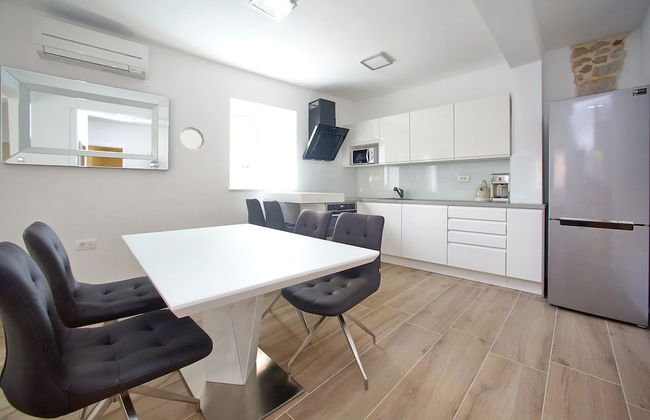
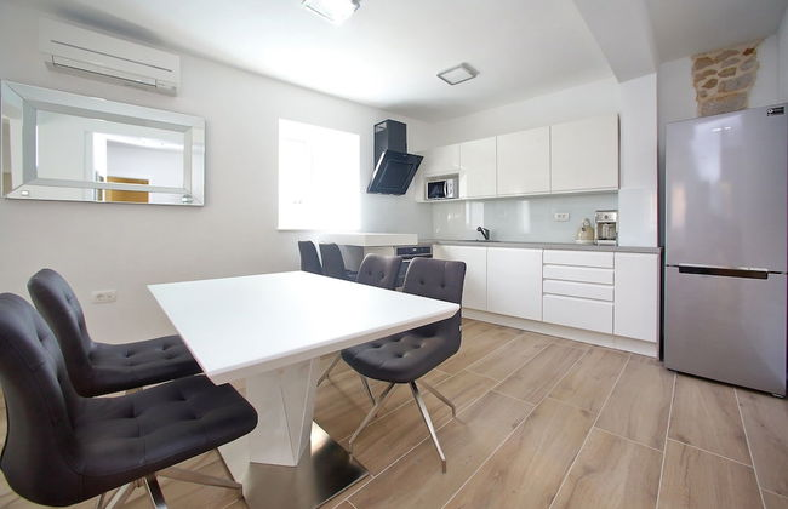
- decorative plate (192, 138)
